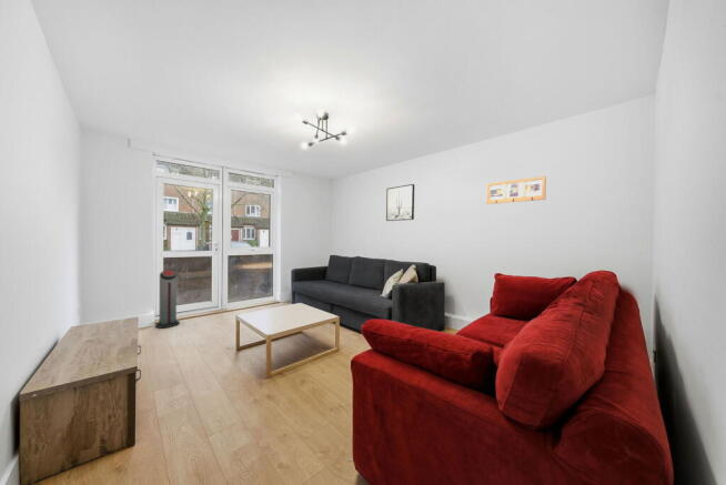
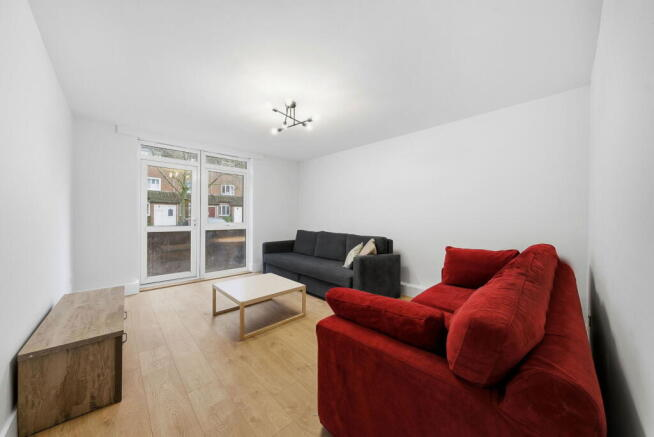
- wall art (400, 203)
- air purifier (168, 297)
- picture frame (514, 191)
